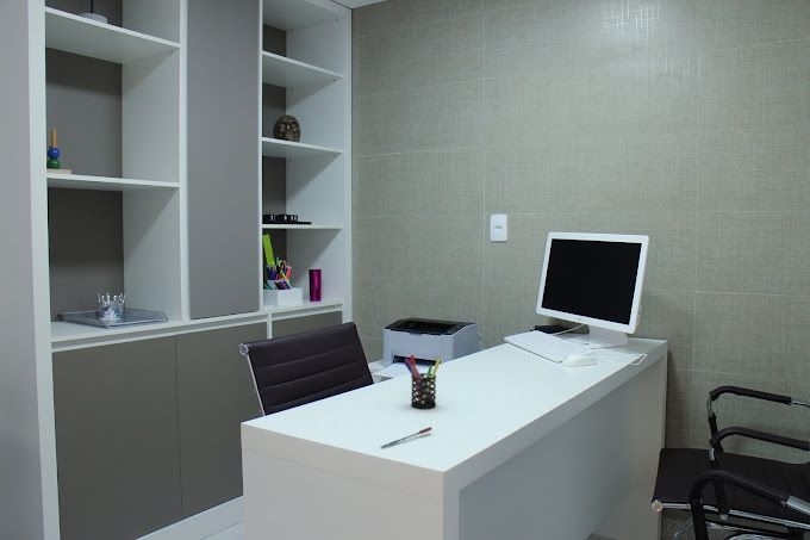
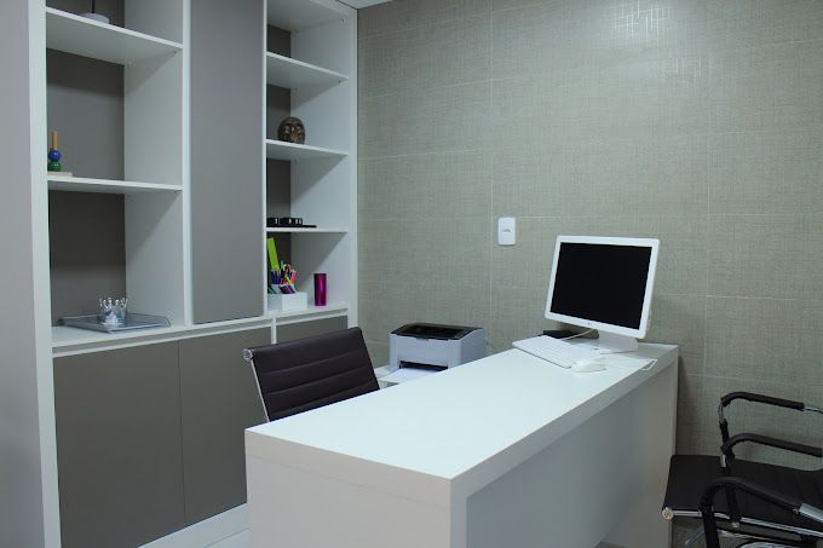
- pen (406, 437)
- pen holder (423, 380)
